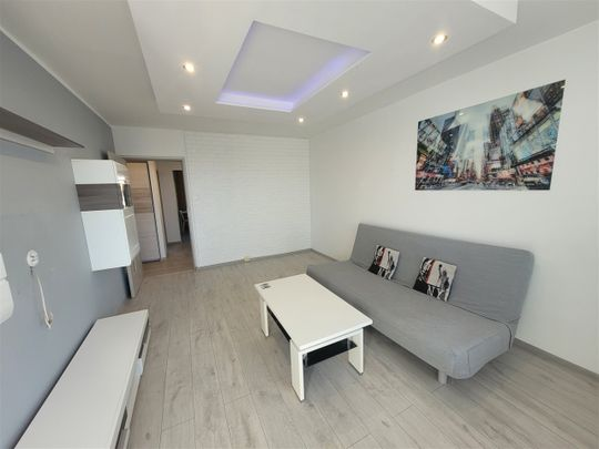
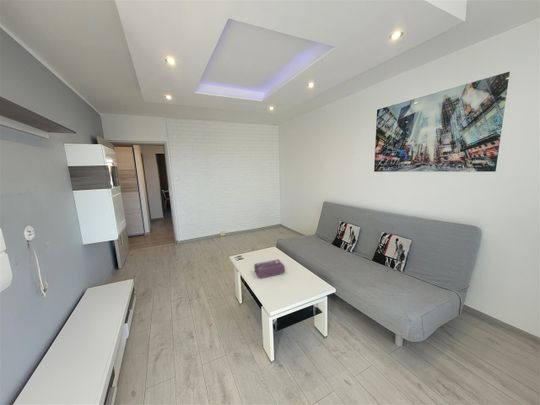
+ tissue box (269, 268)
